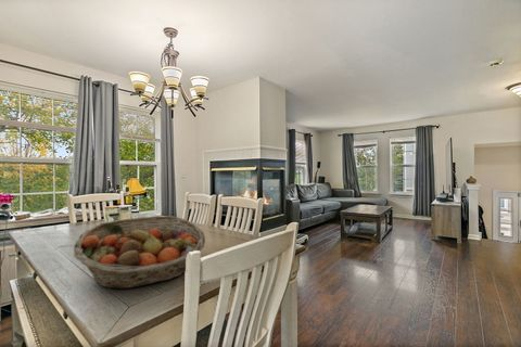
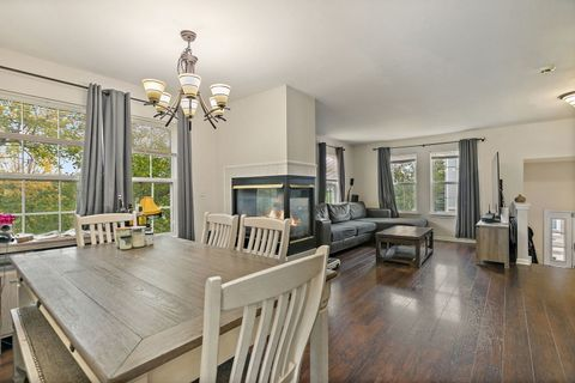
- fruit basket (145, 246)
